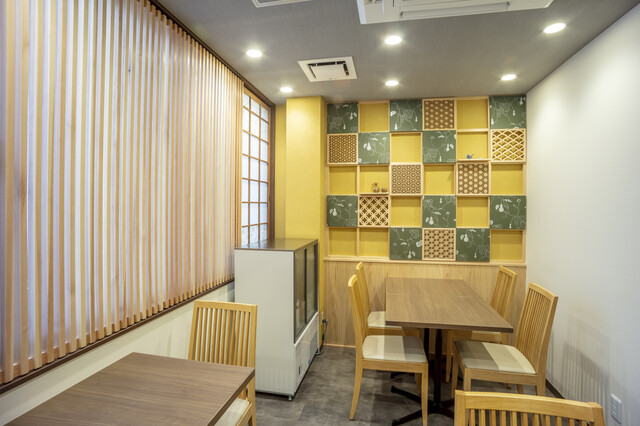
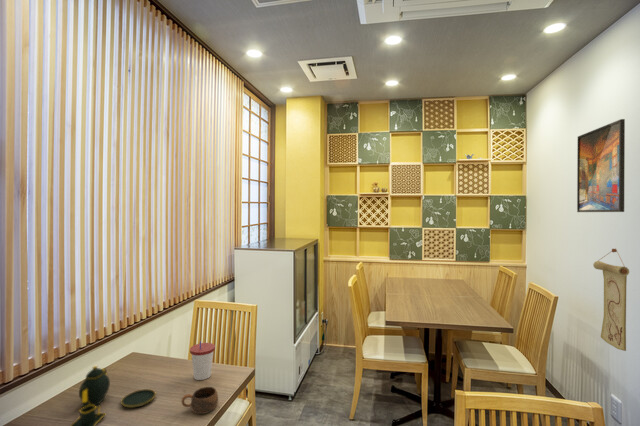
+ teapot (108, 389)
+ cup (202, 358)
+ cup (200, 399)
+ wall scroll (610, 296)
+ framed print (598, 170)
